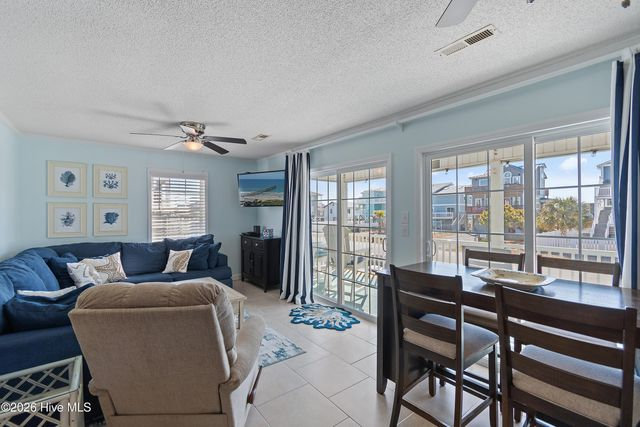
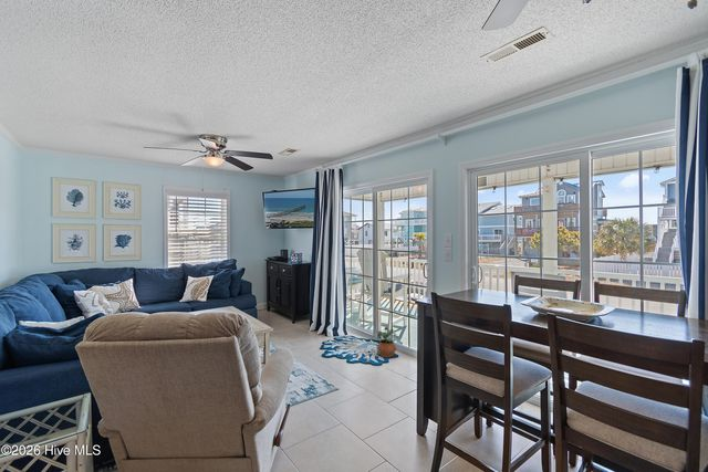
+ potted plant (388, 340)
